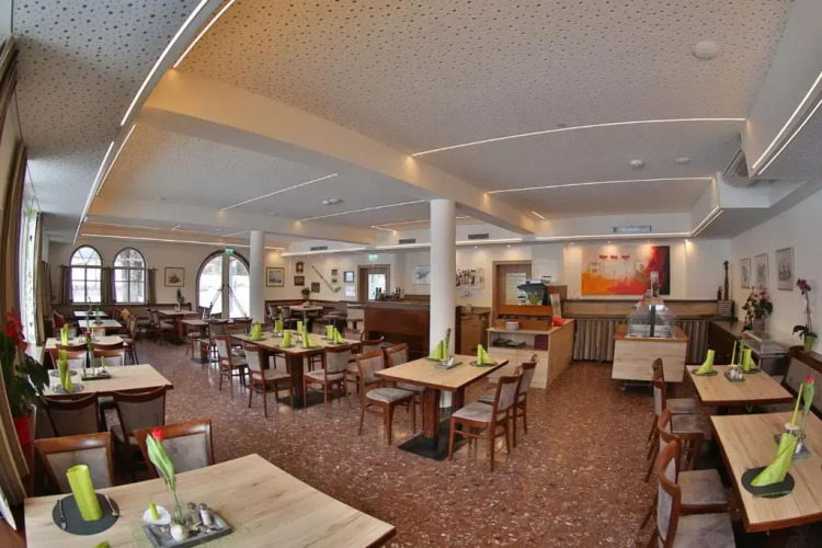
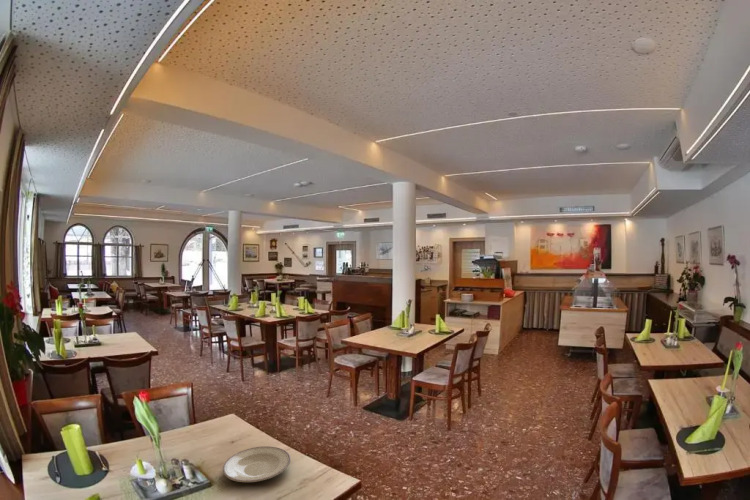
+ plate (257, 466)
